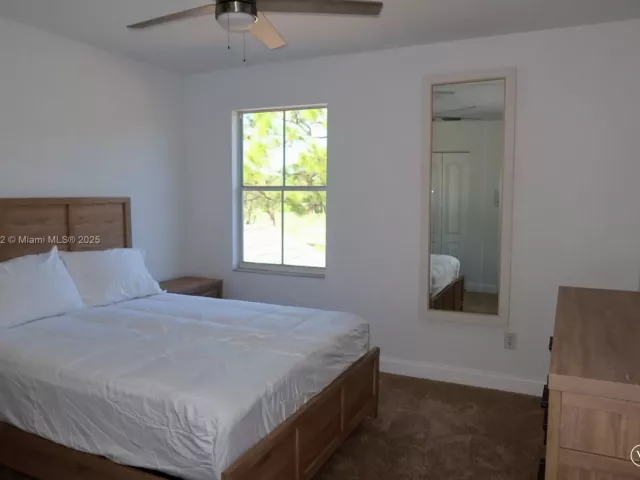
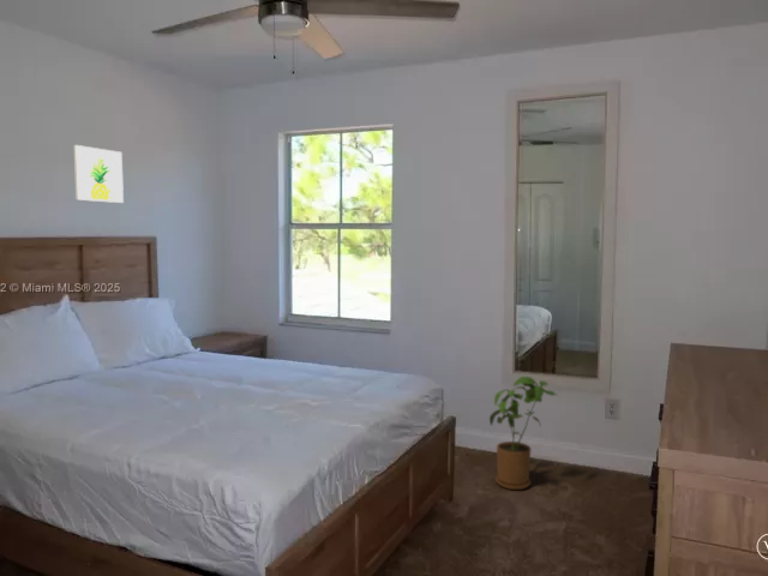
+ wall art (100, 175)
+ house plant (514, 431)
